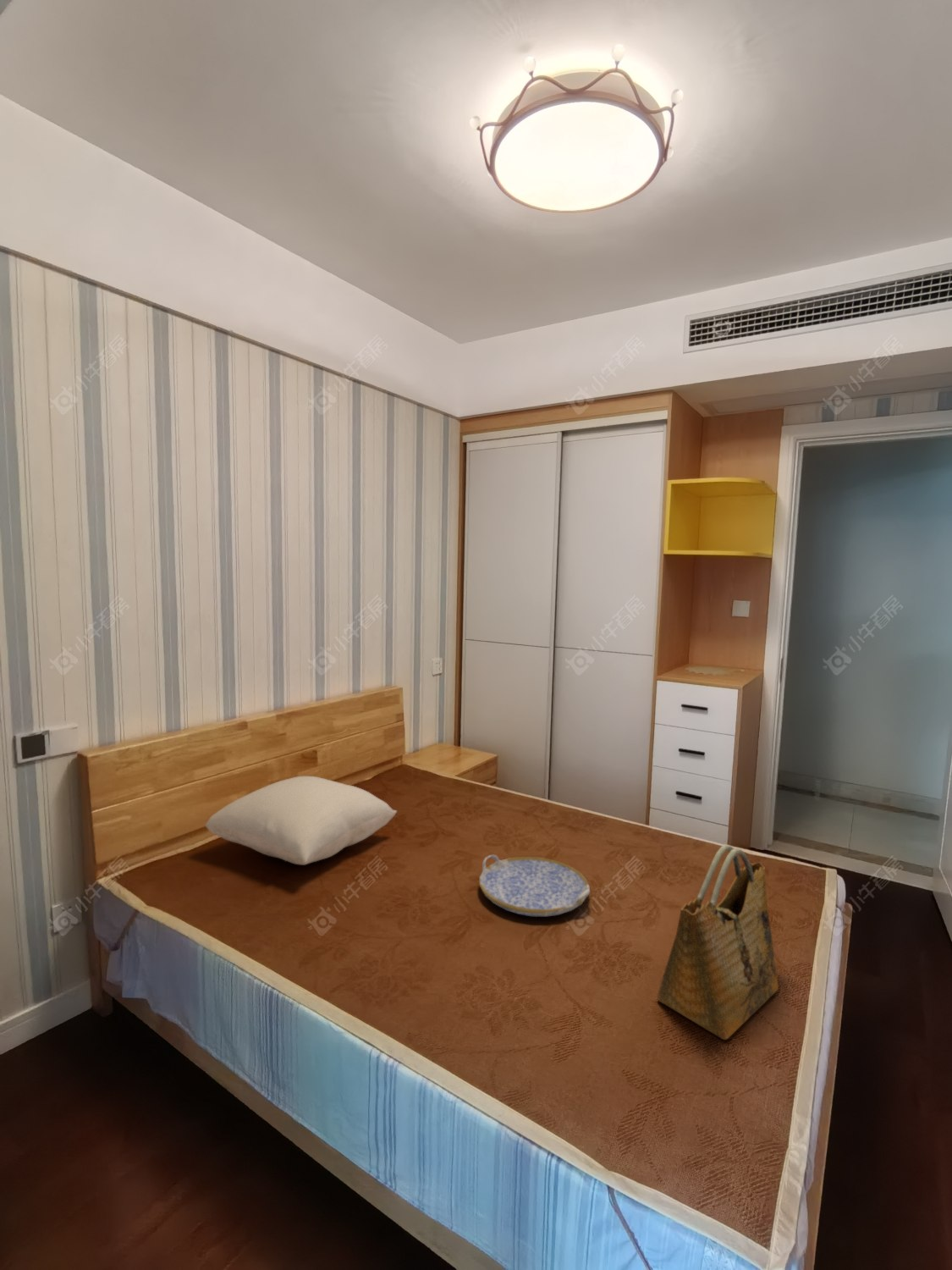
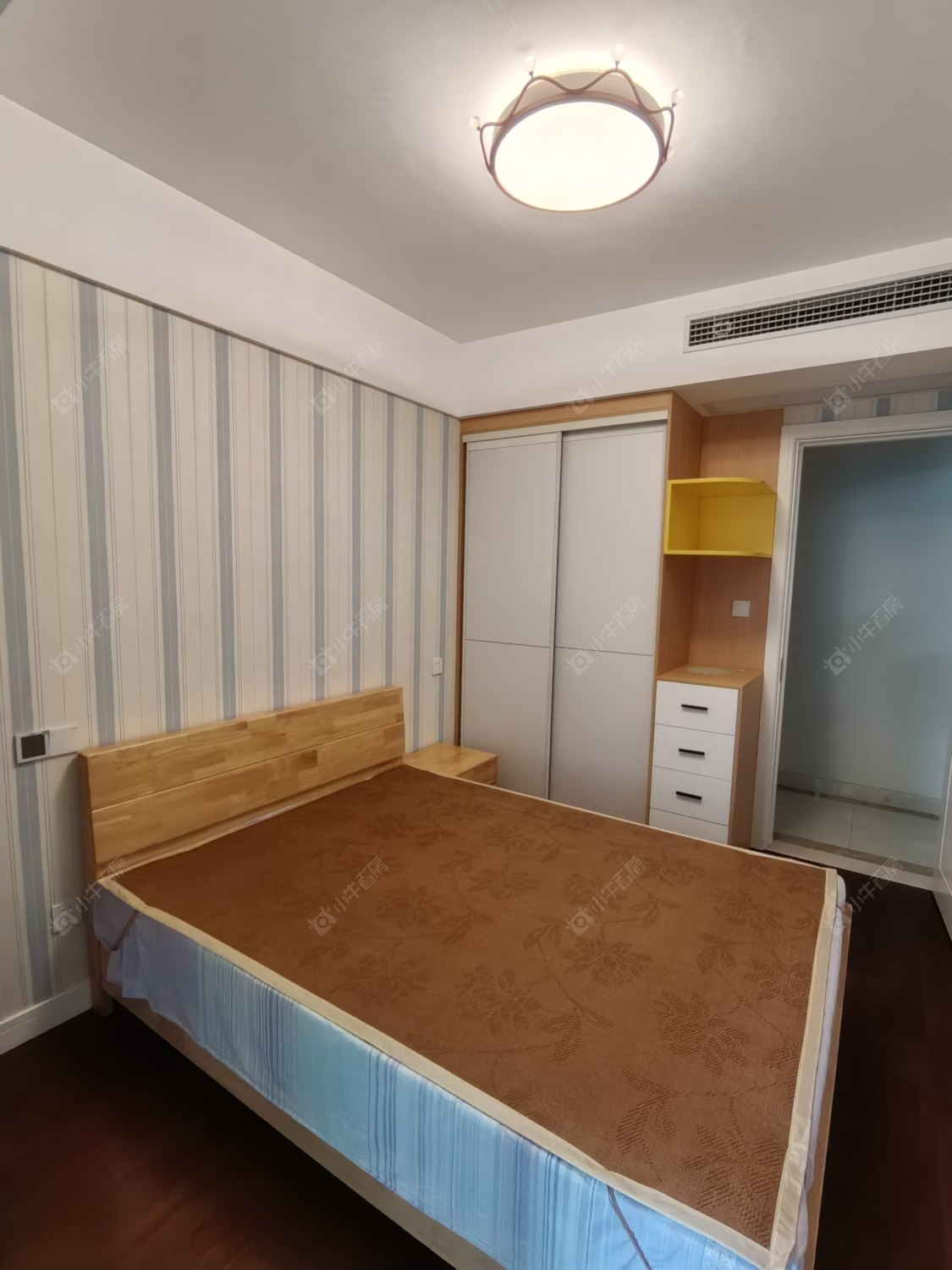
- grocery bag (723, 923)
- pillow (304, 815)
- serving tray (533, 883)
